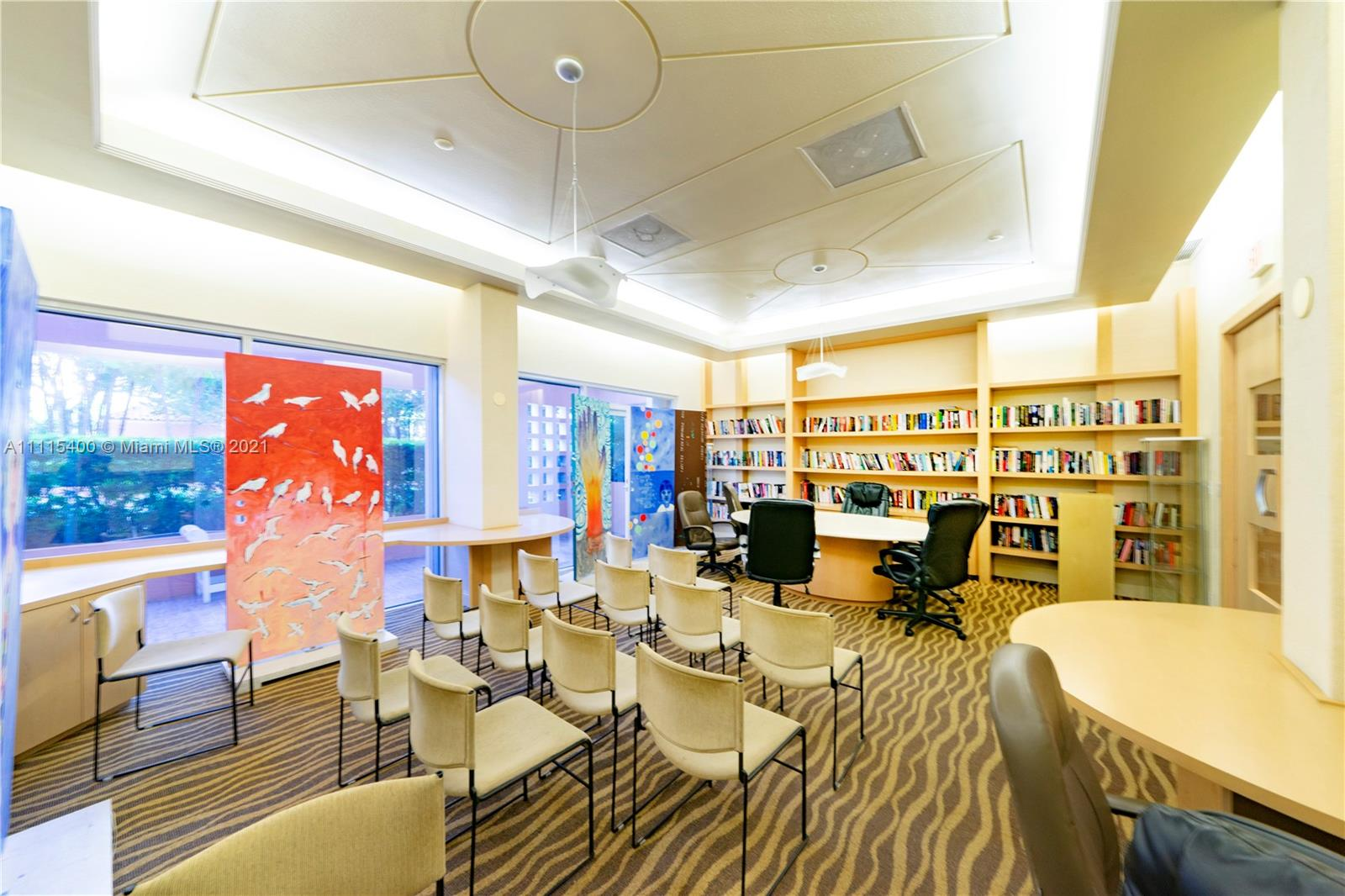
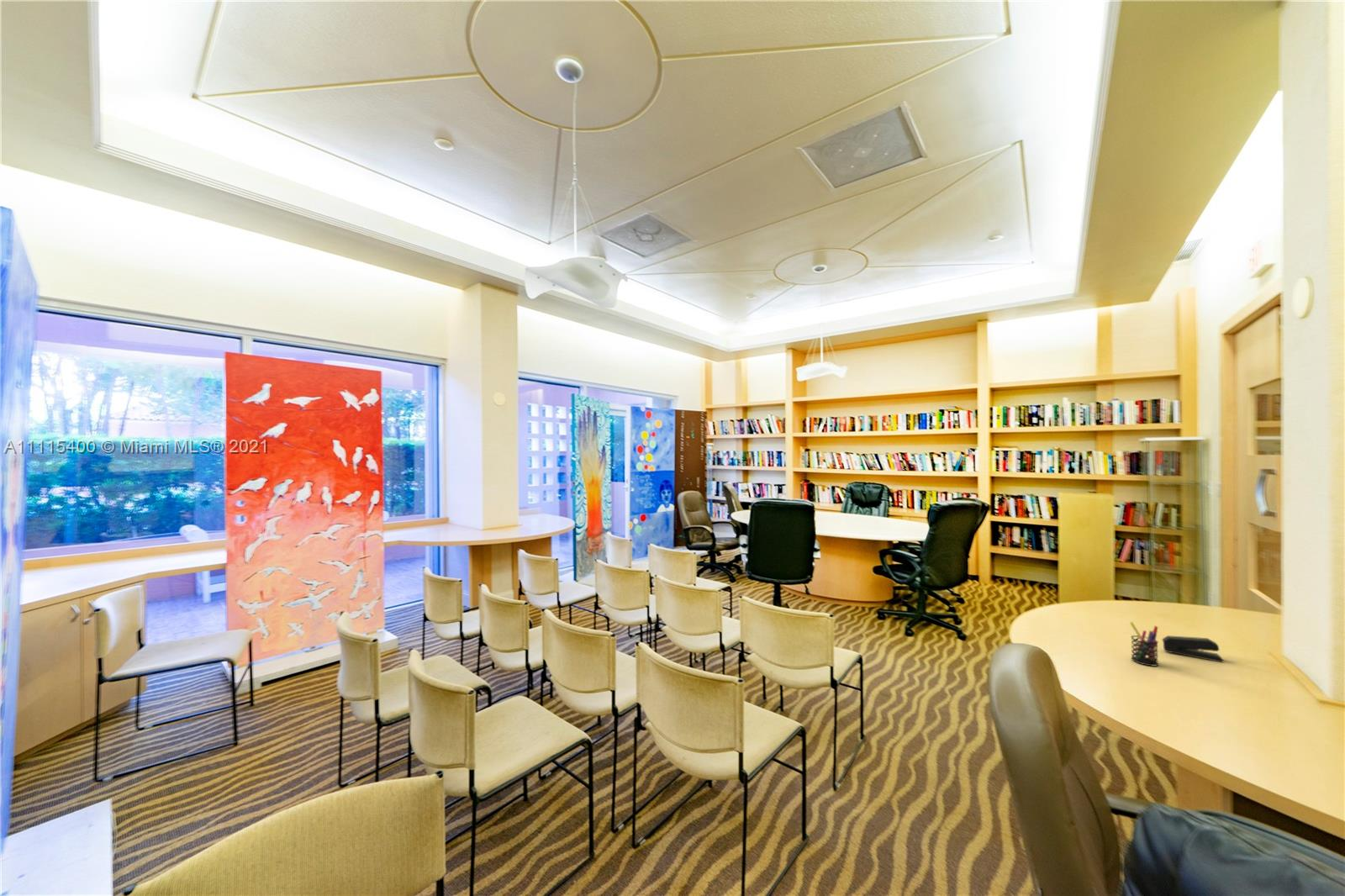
+ pen holder (1147, 642)
+ stapler (1191, 646)
